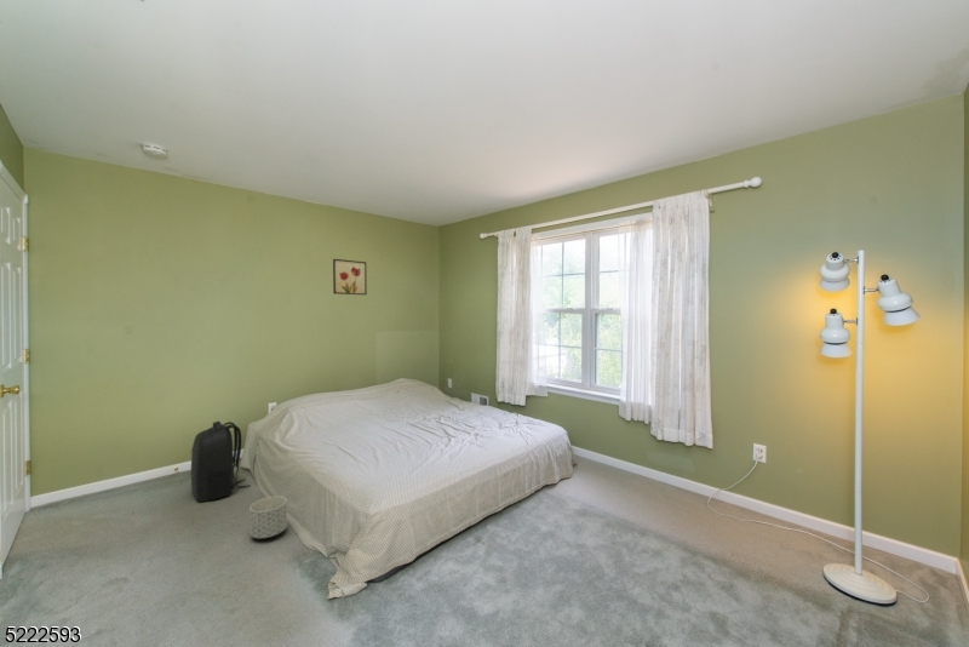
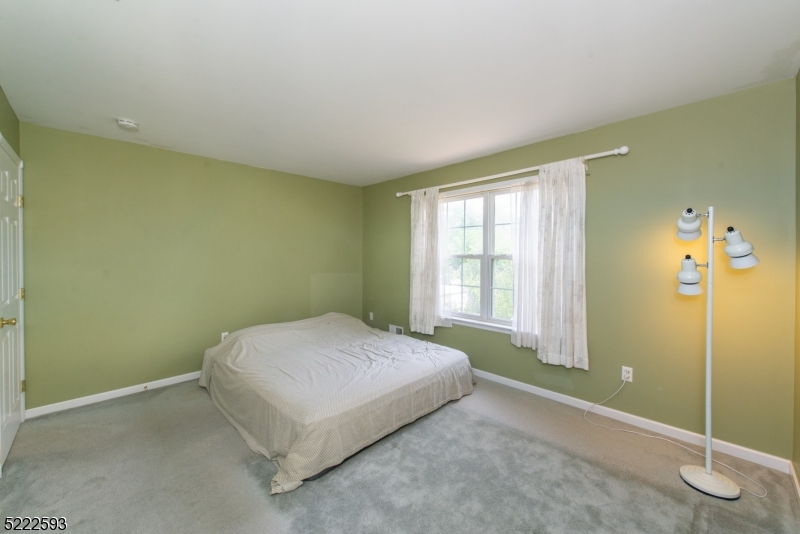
- planter (269, 519)
- wall art (349, 277)
- backpack (220, 454)
